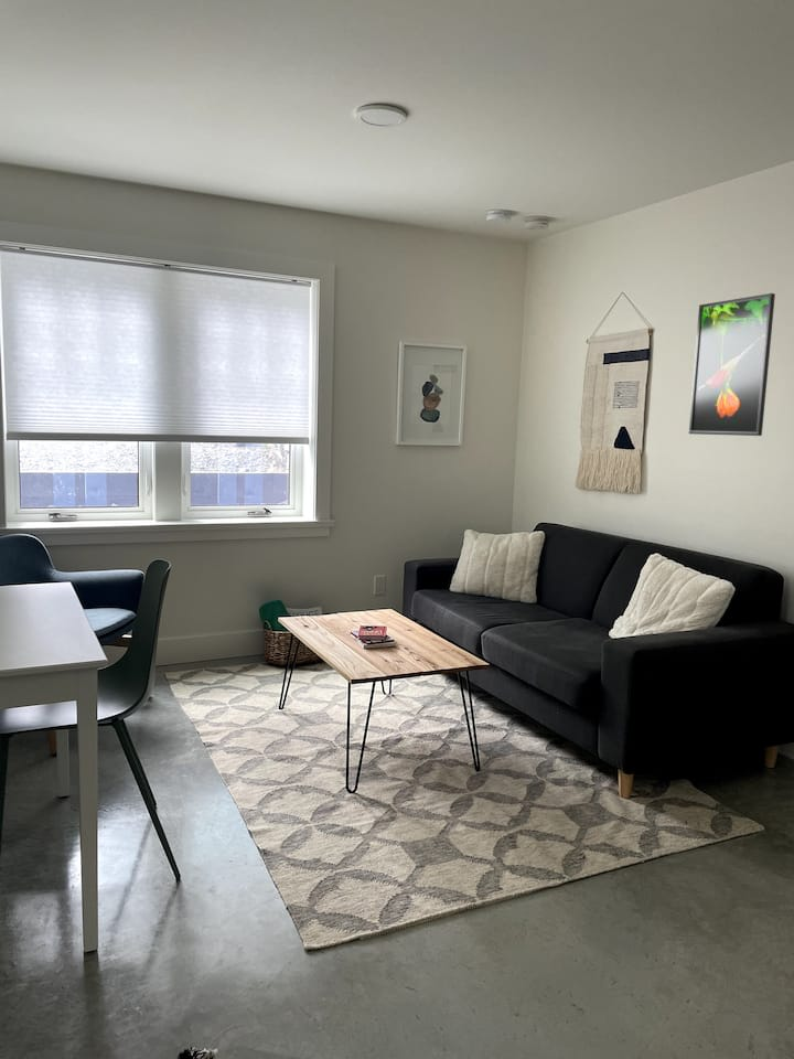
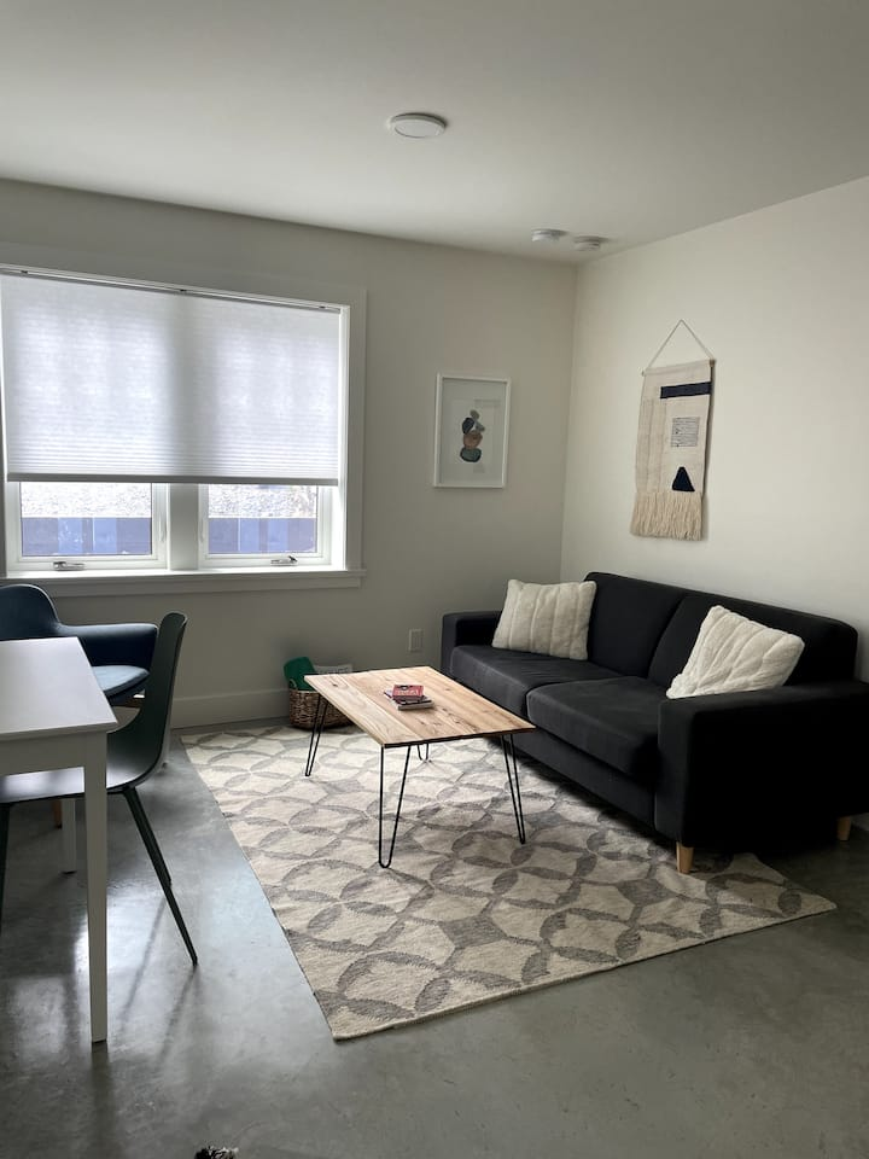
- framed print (729, 367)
